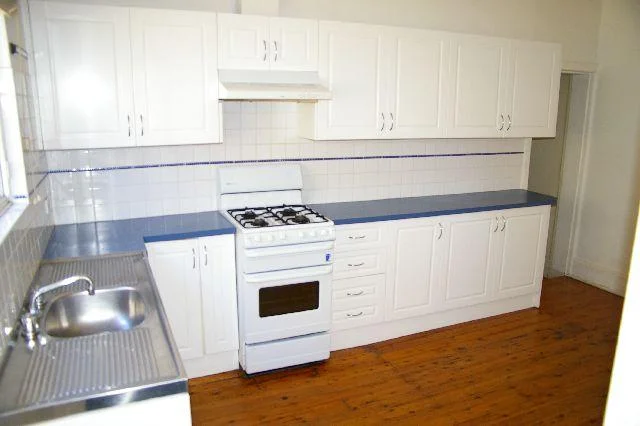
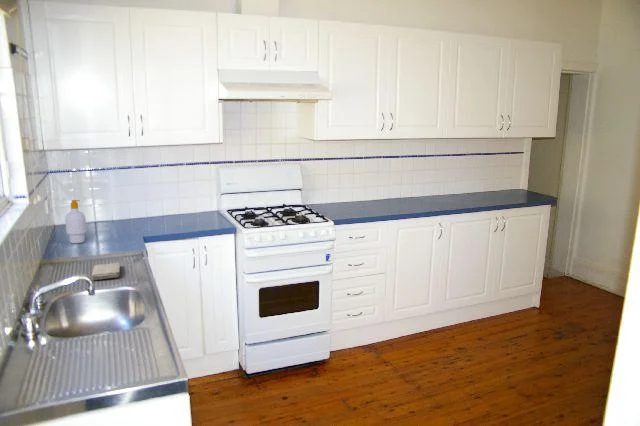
+ washcloth (106, 270)
+ soap bottle (75, 221)
